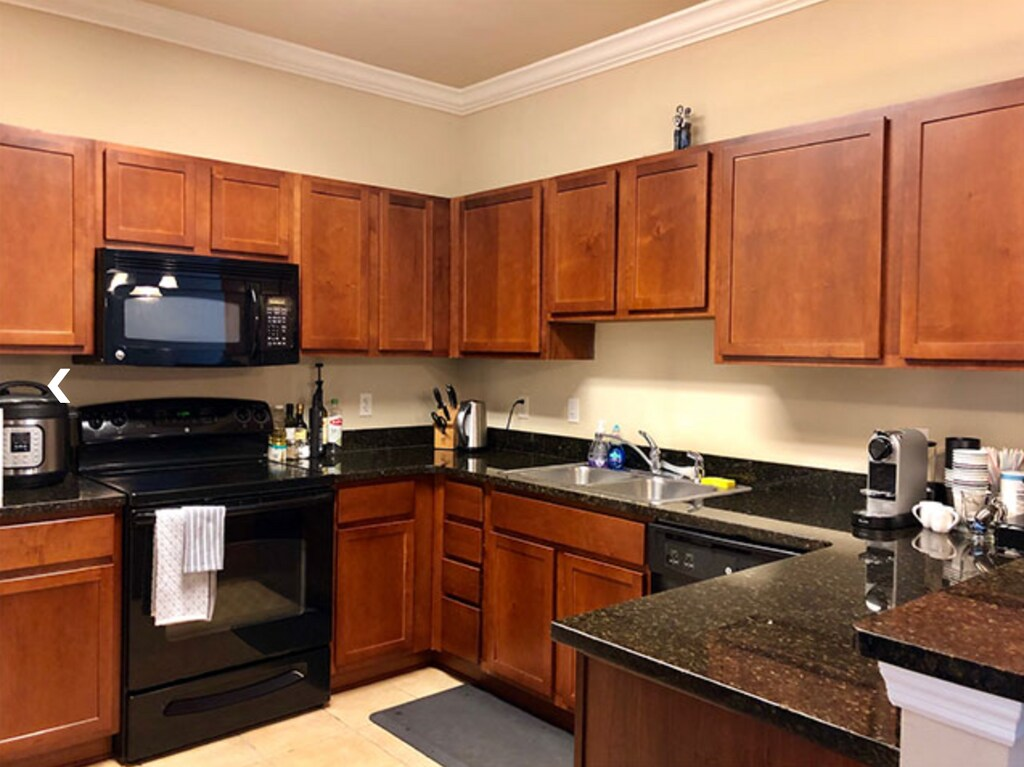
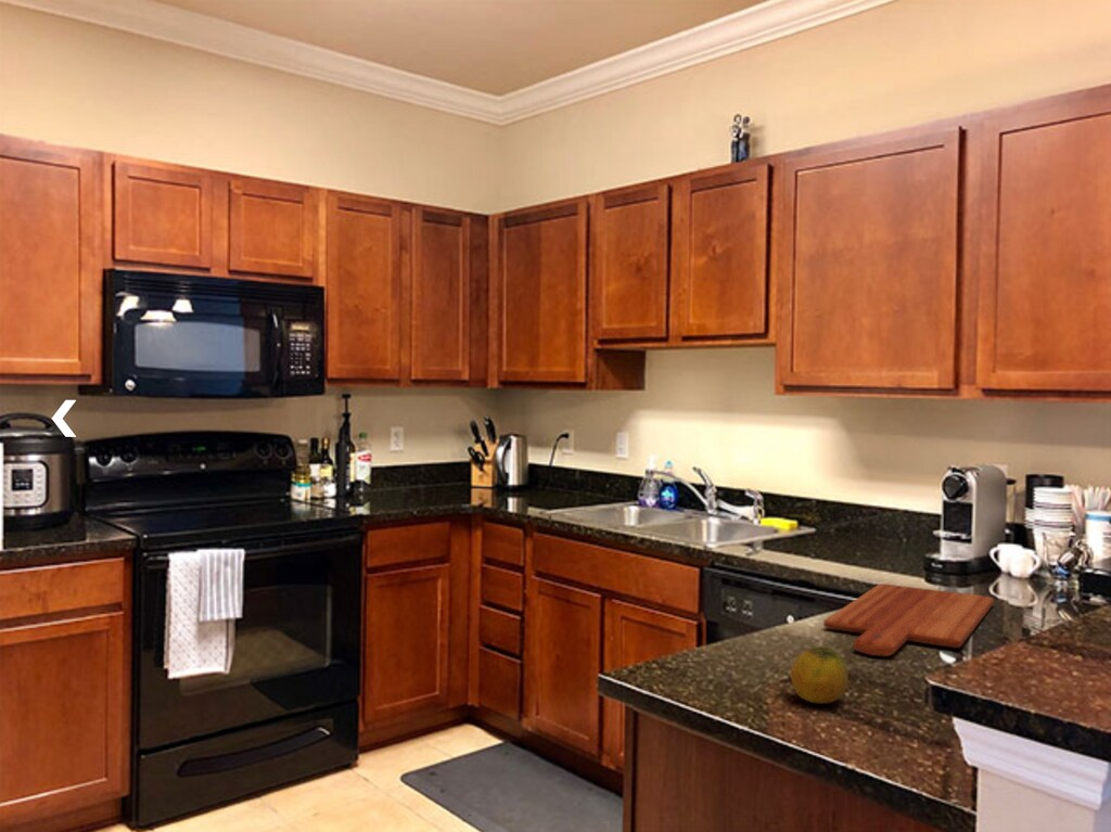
+ cutting board (911, 613)
+ fruit (818, 675)
